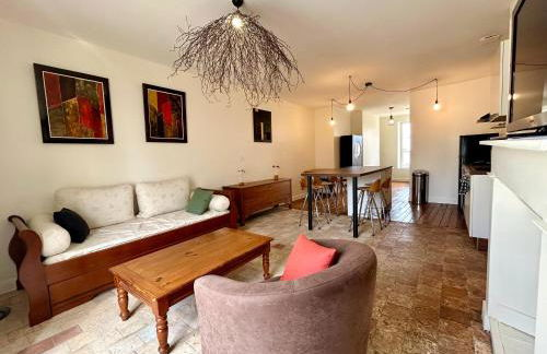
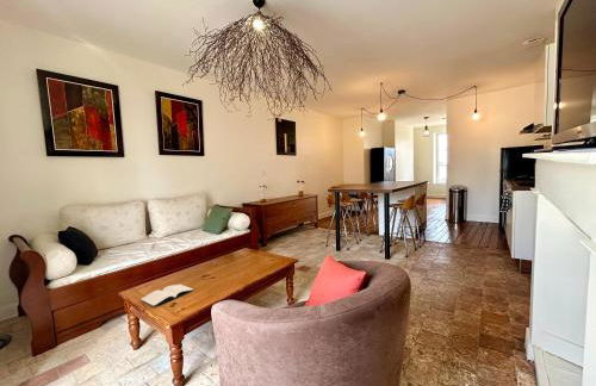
+ book (168, 293)
